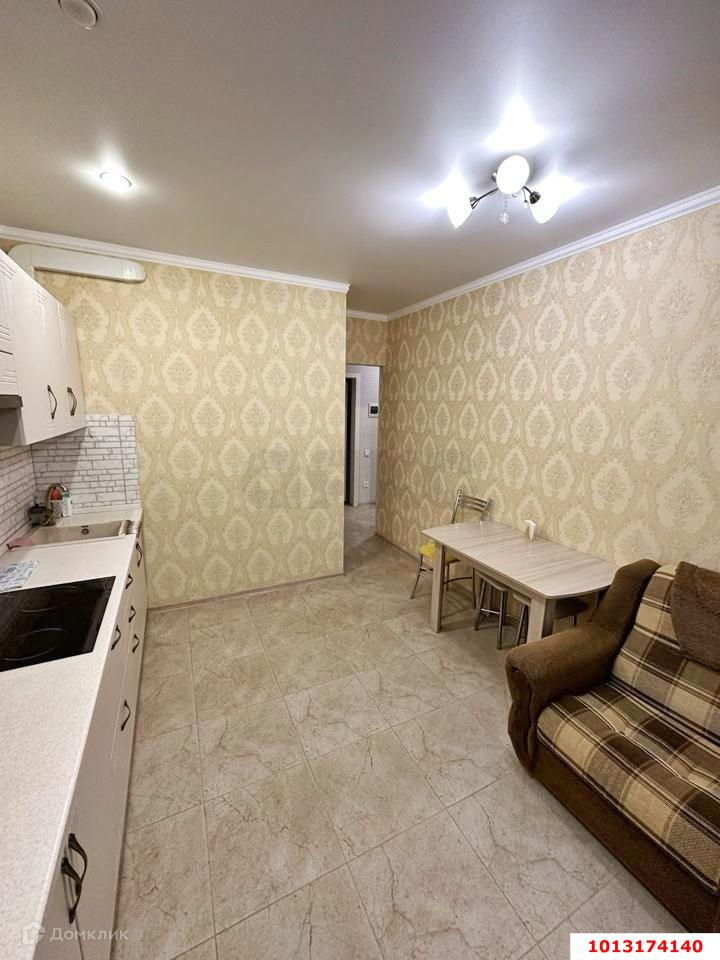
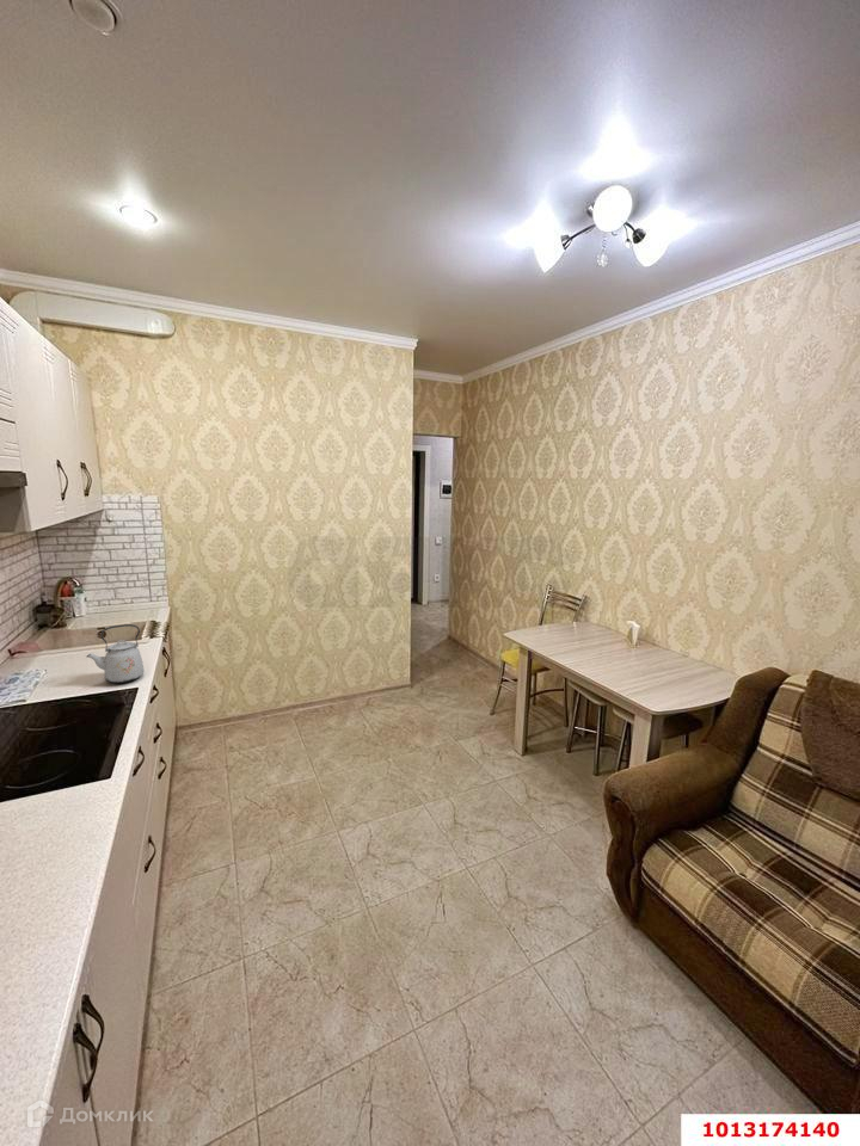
+ kettle (115, 653)
